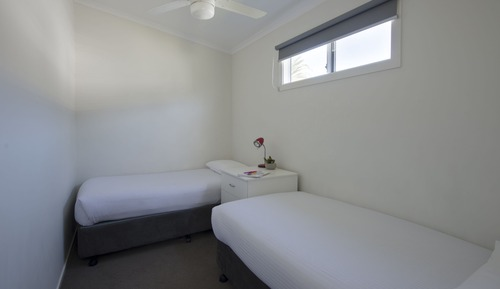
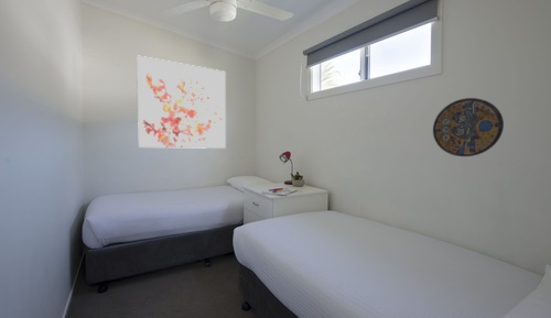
+ wall art (185, 106)
+ manhole cover (464, 128)
